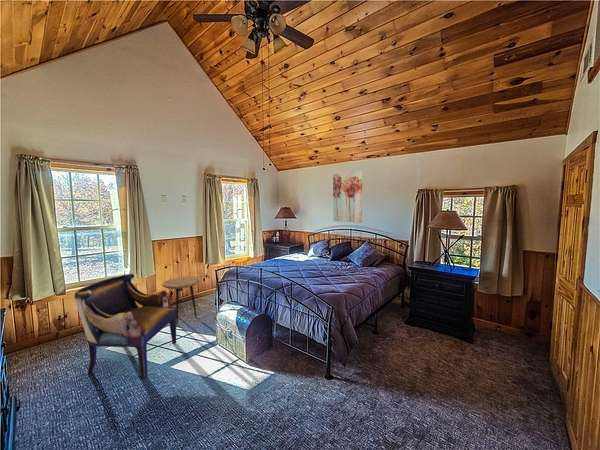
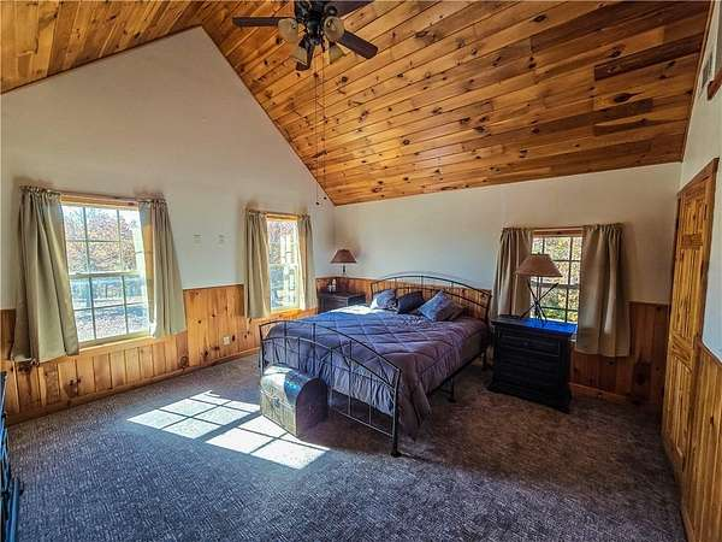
- armchair (128, 320)
- wall art (347, 197)
- side table (178, 299)
